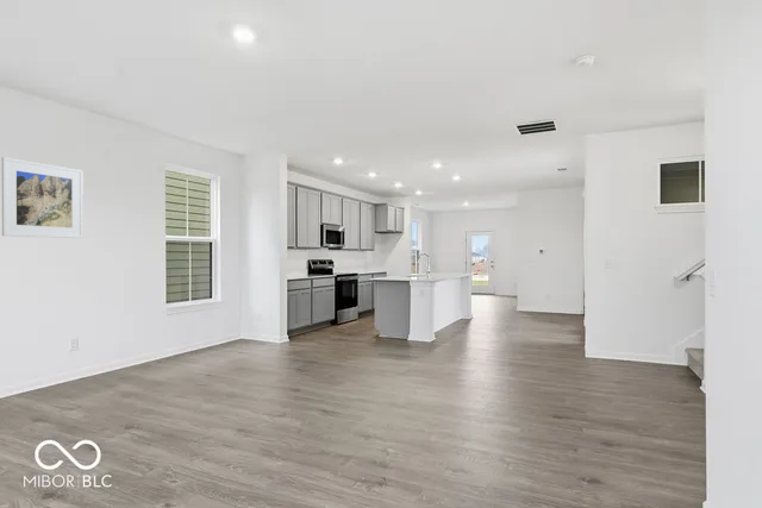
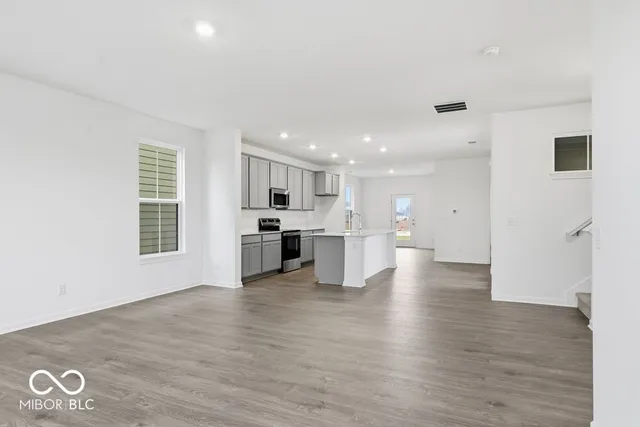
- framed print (45, 200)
